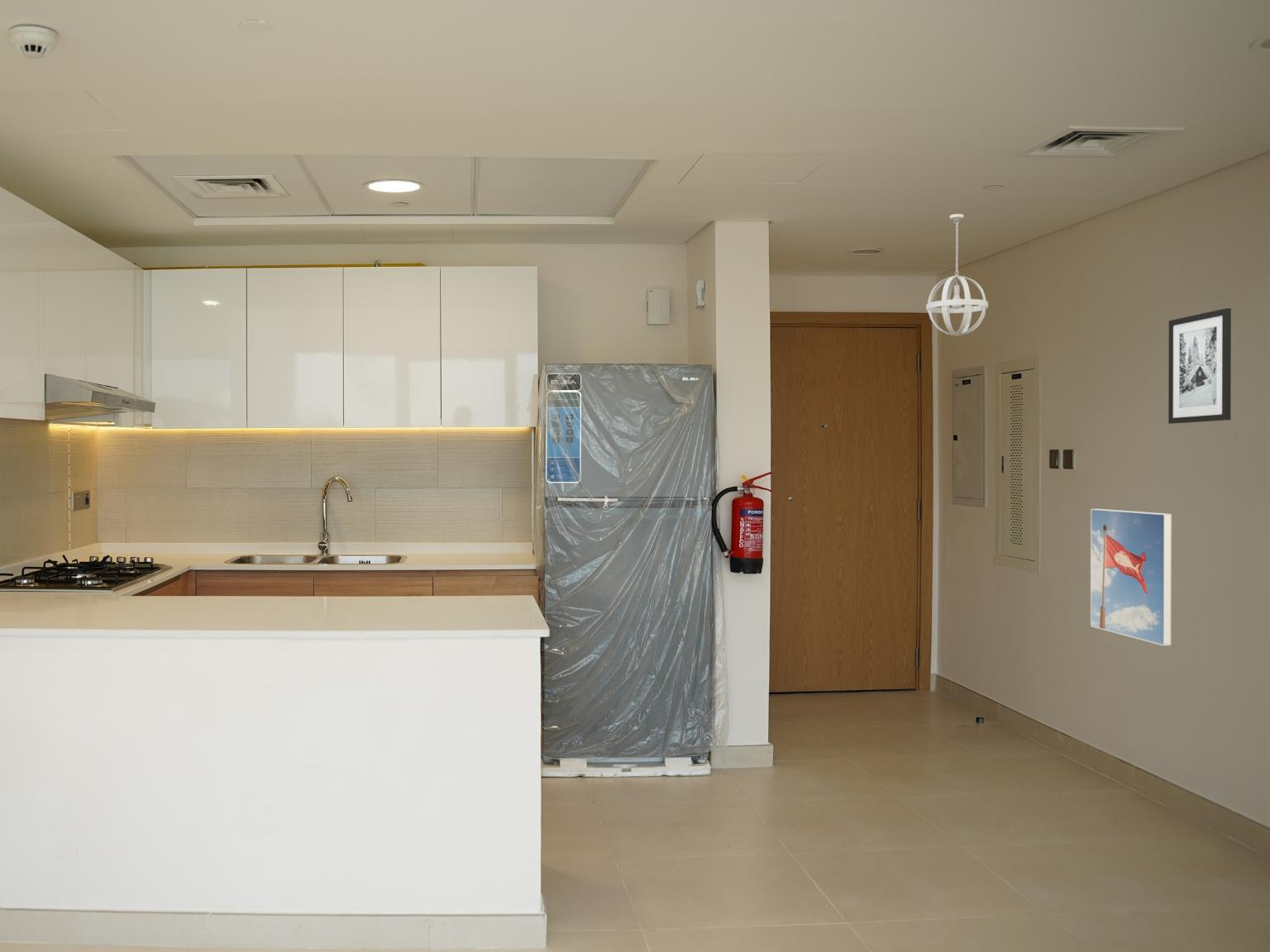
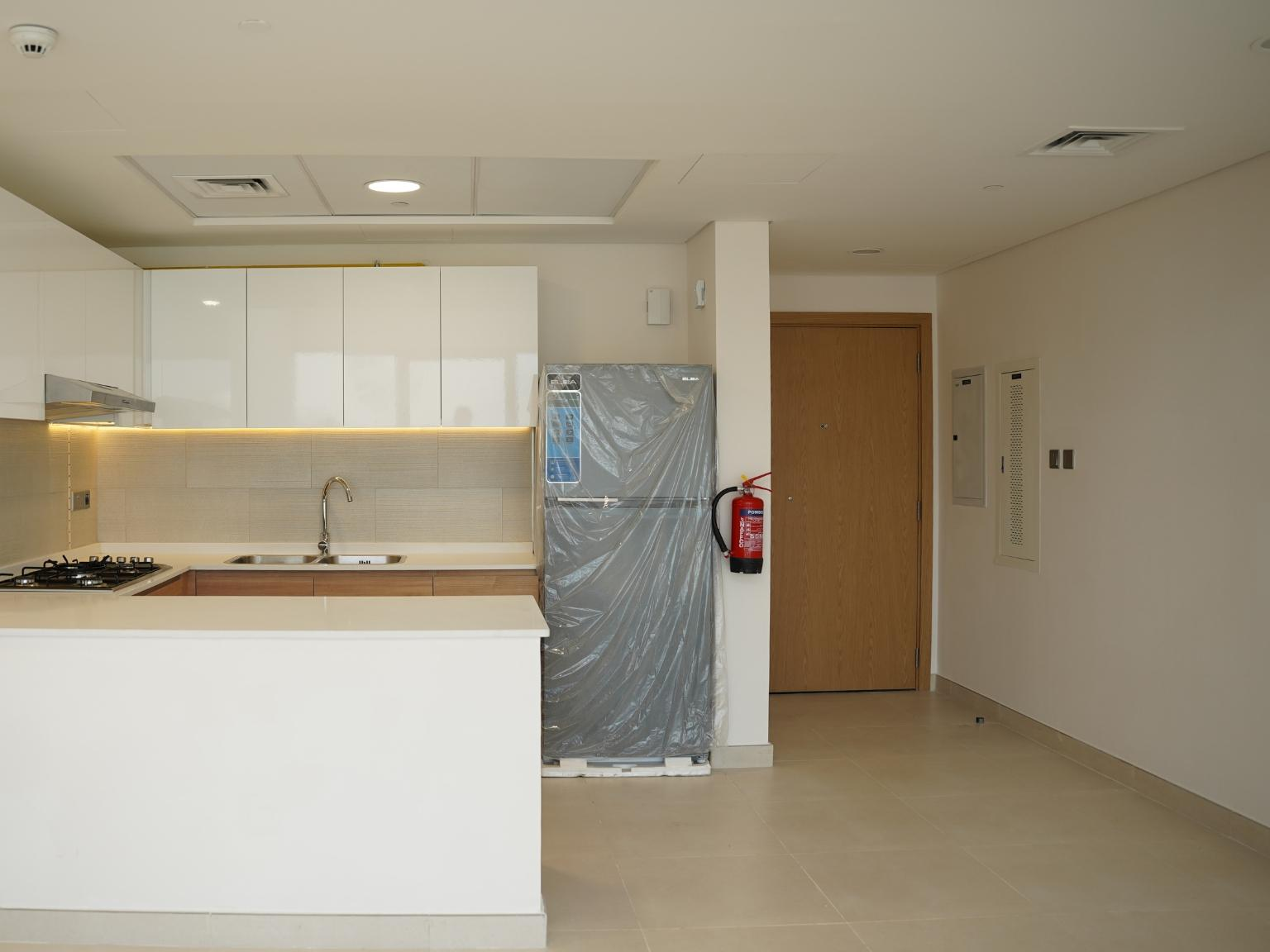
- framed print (1129, 573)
- wall art (1198, 368)
- pendant light (957, 275)
